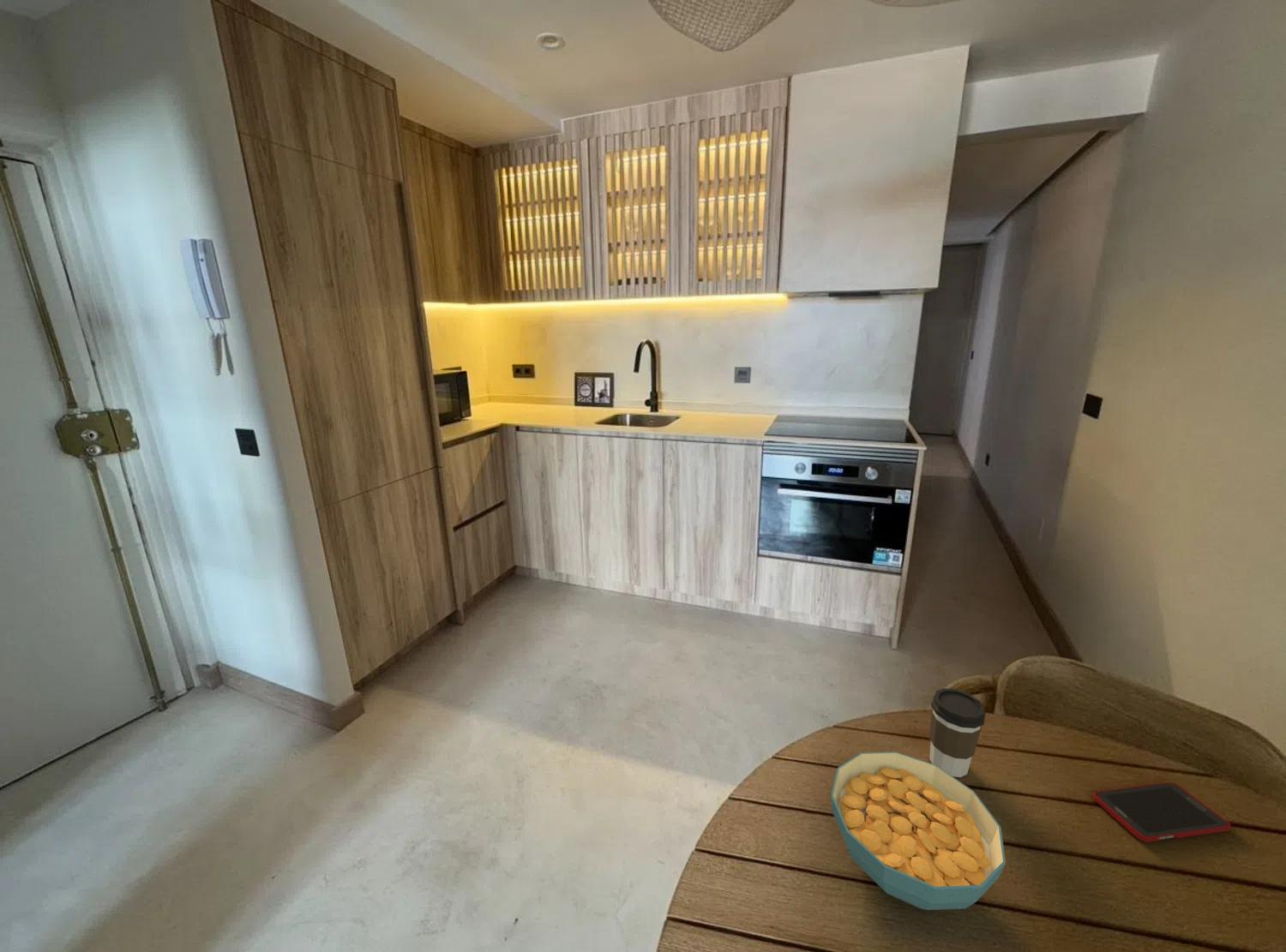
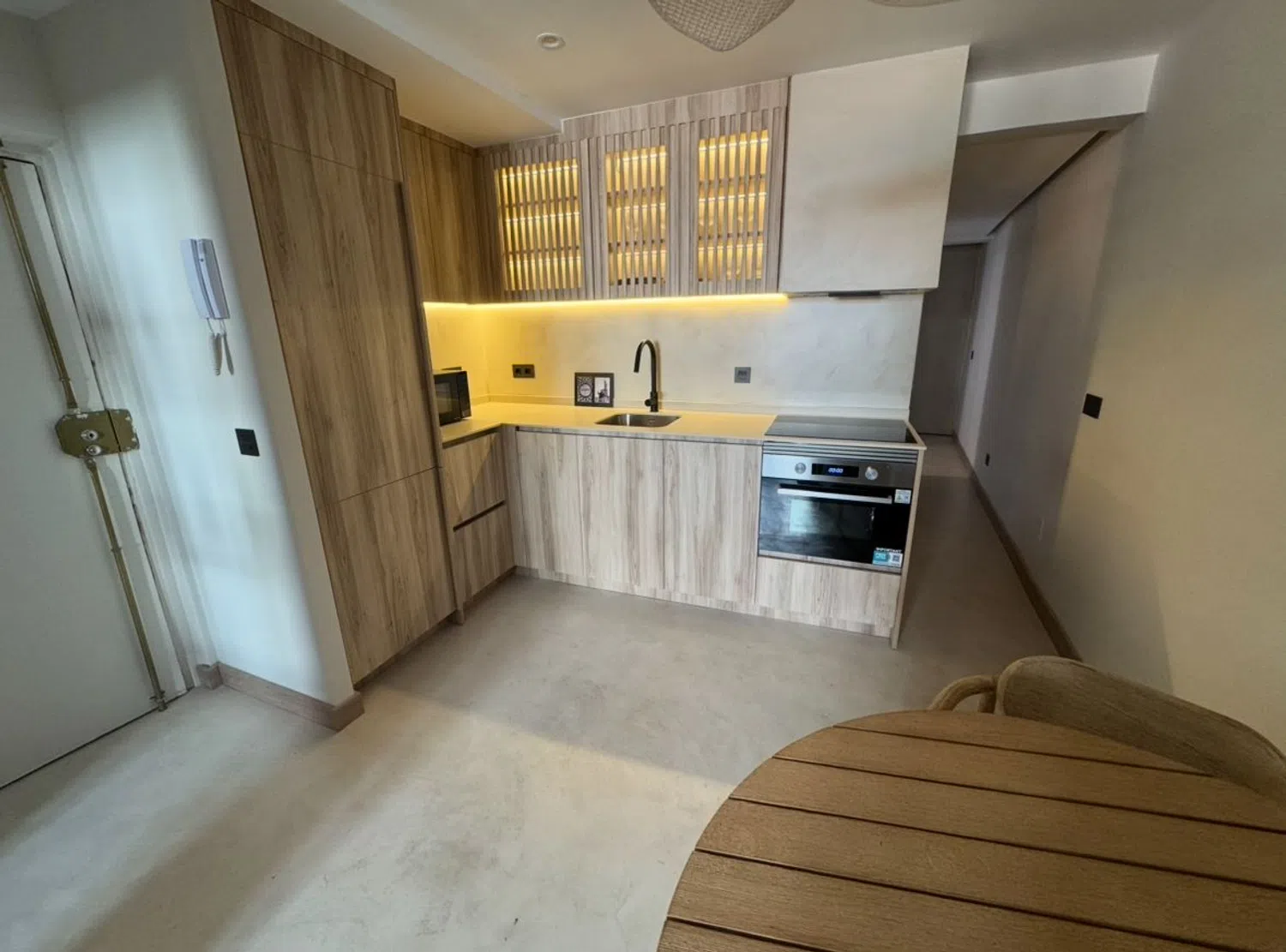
- coffee cup (953, 733)
- cereal bowl (908, 840)
- cell phone (1159, 811)
